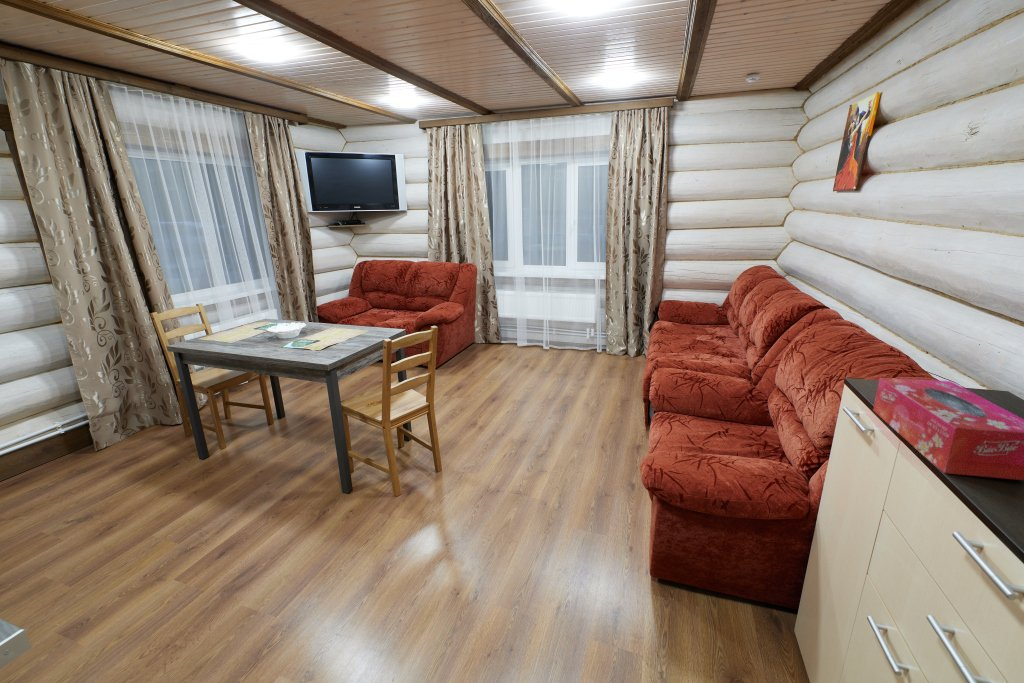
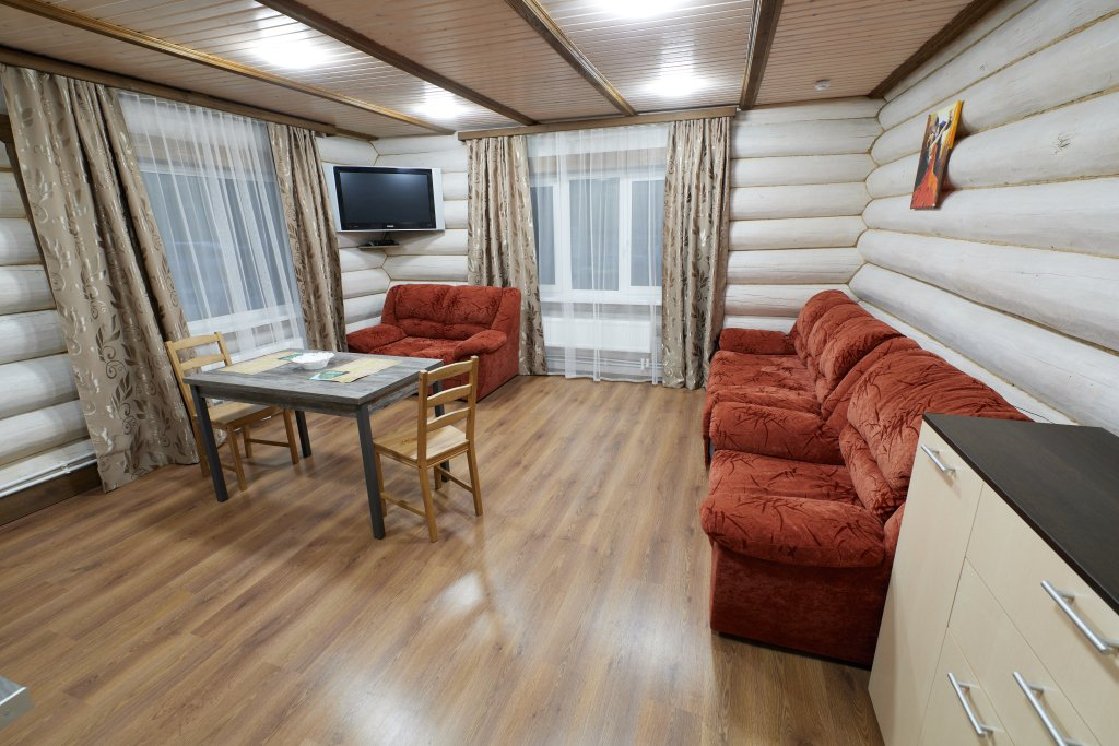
- tissue box (947, 422)
